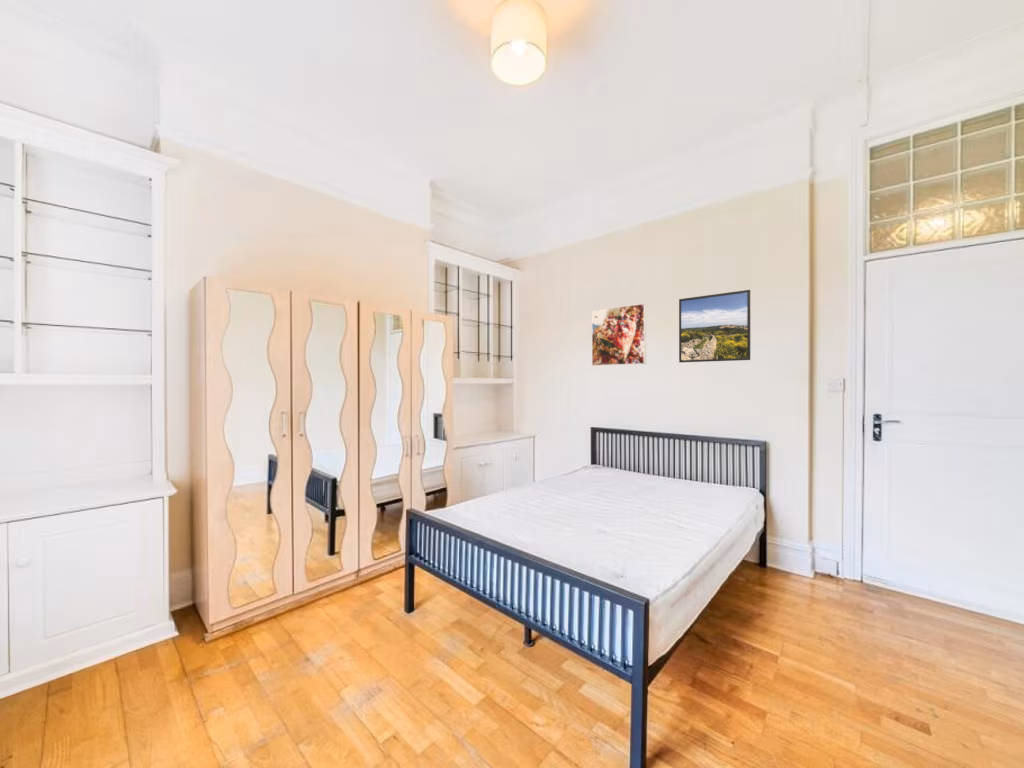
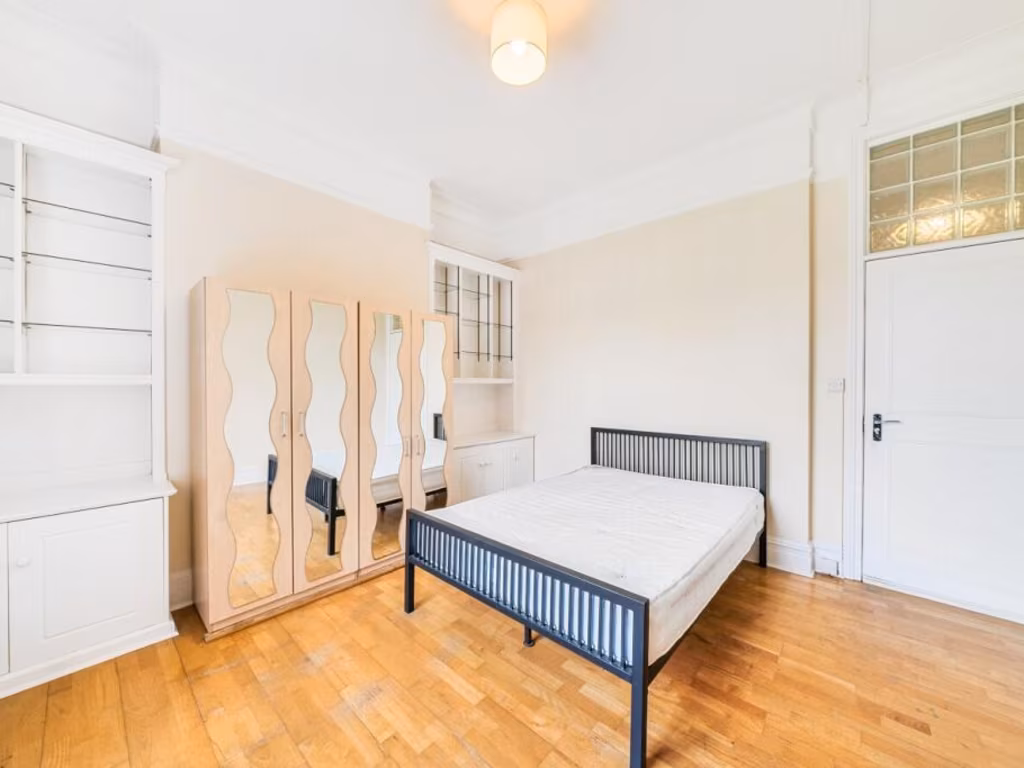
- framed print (617, 336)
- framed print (712, 328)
